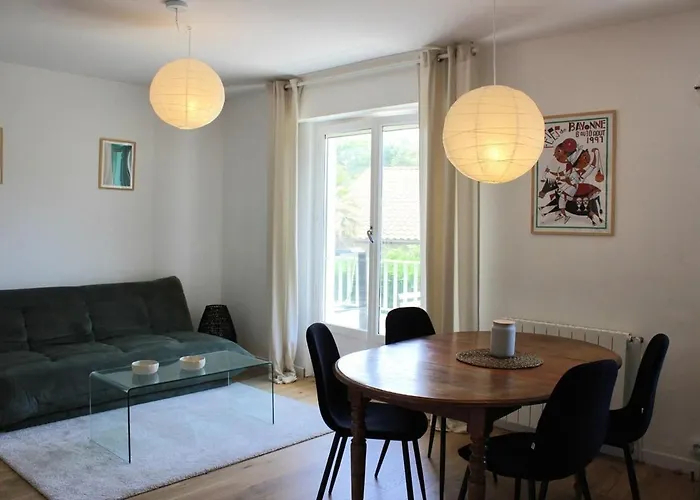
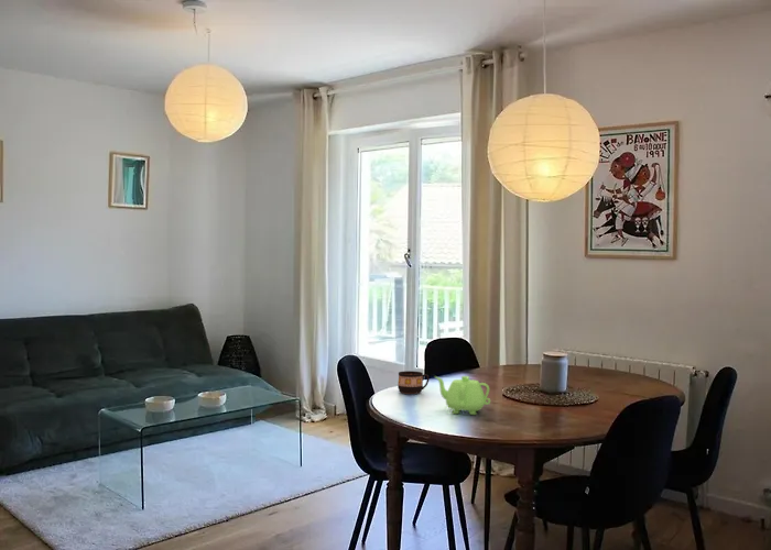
+ cup (411, 382)
+ teapot (461, 394)
